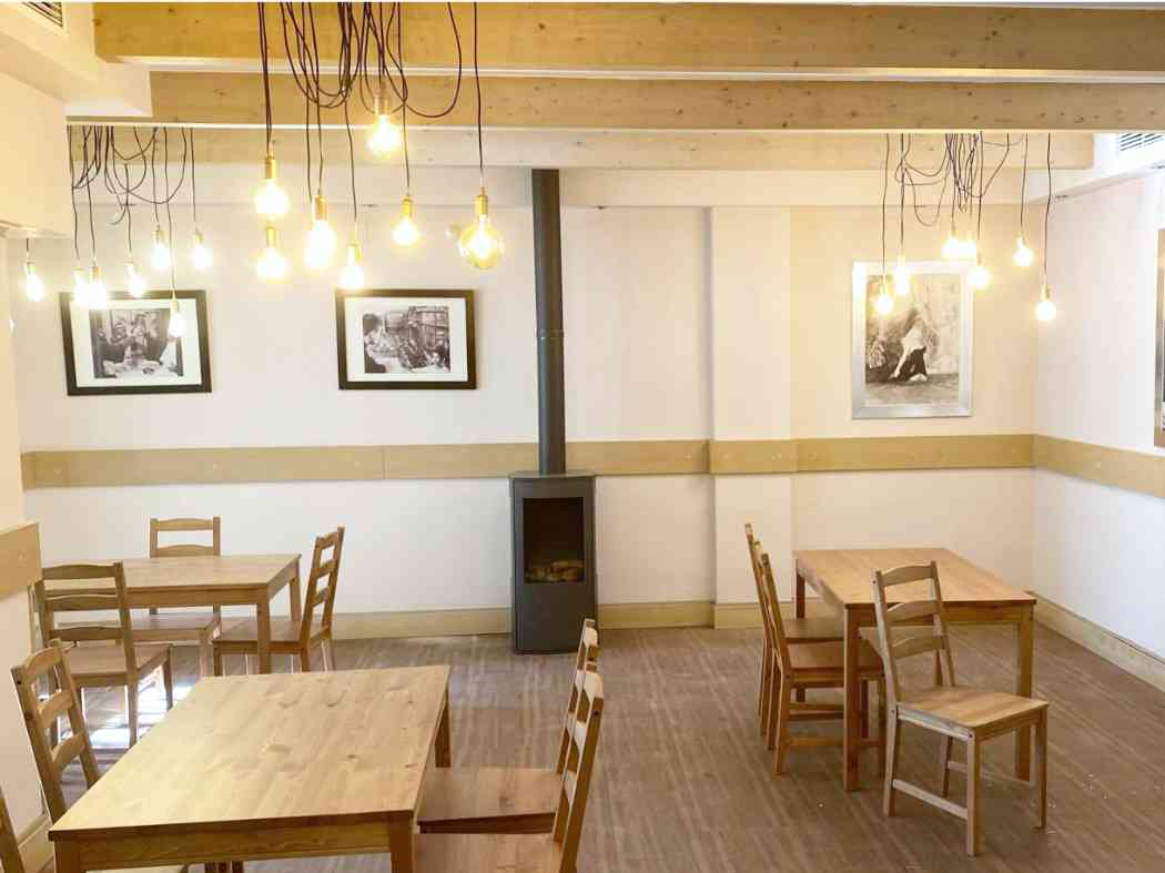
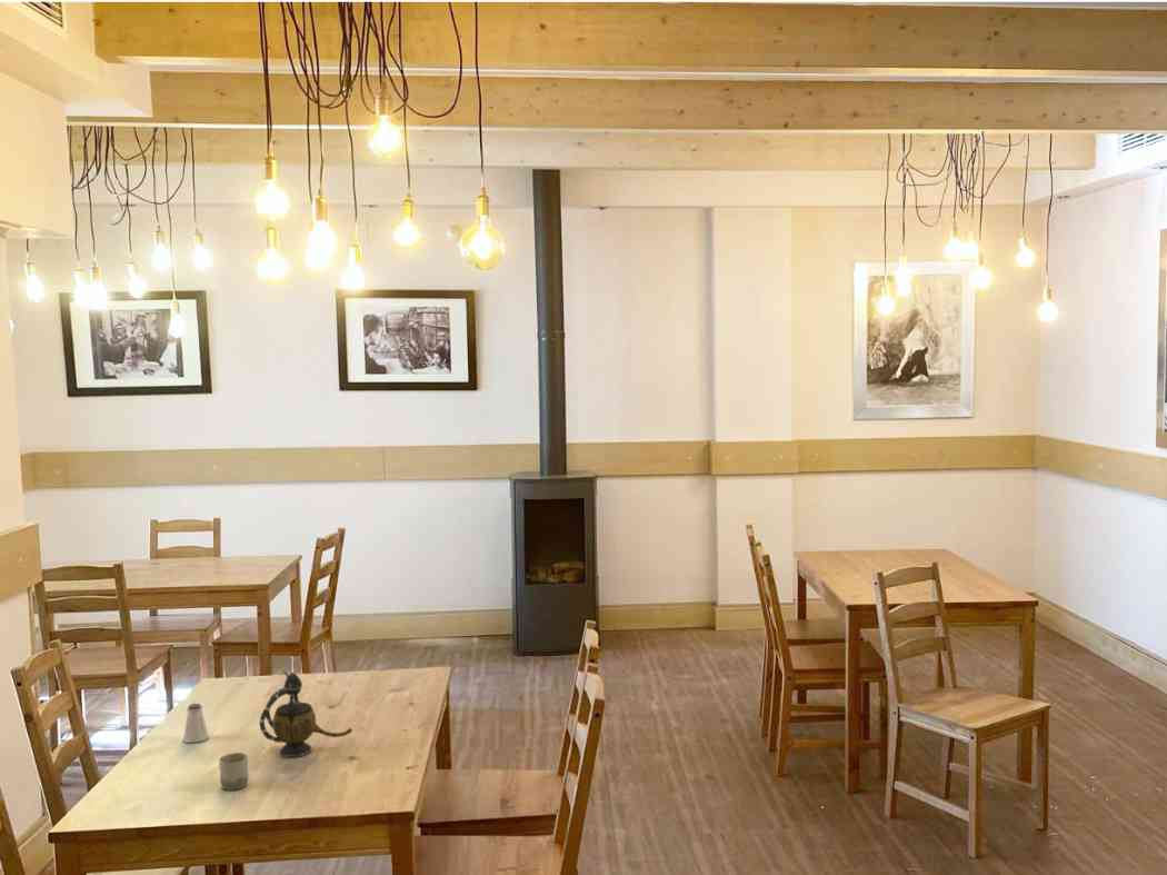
+ saltshaker (194, 722)
+ teapot (307, 710)
+ cup (235, 768)
